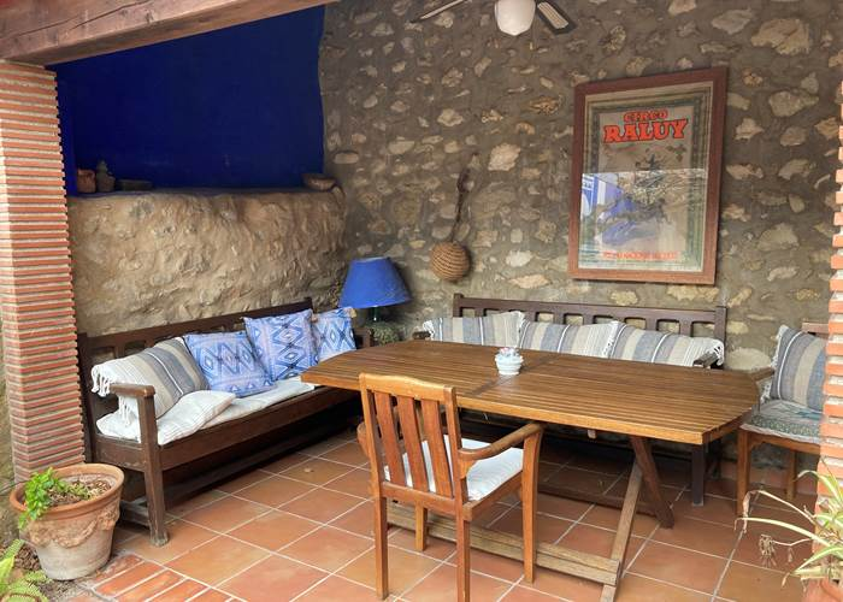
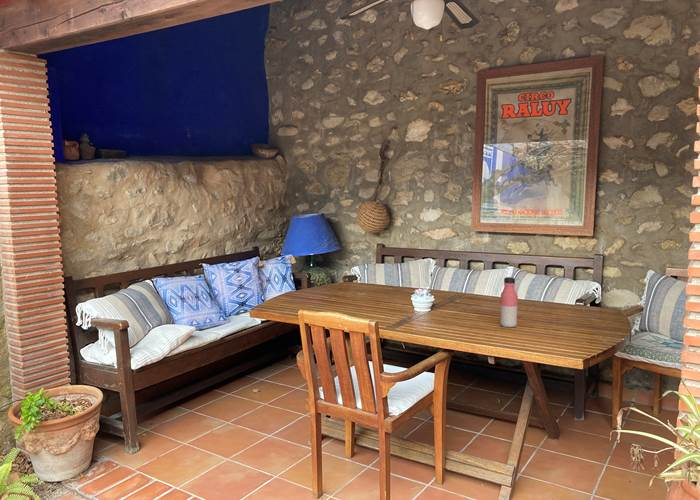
+ water bottle (509, 301)
